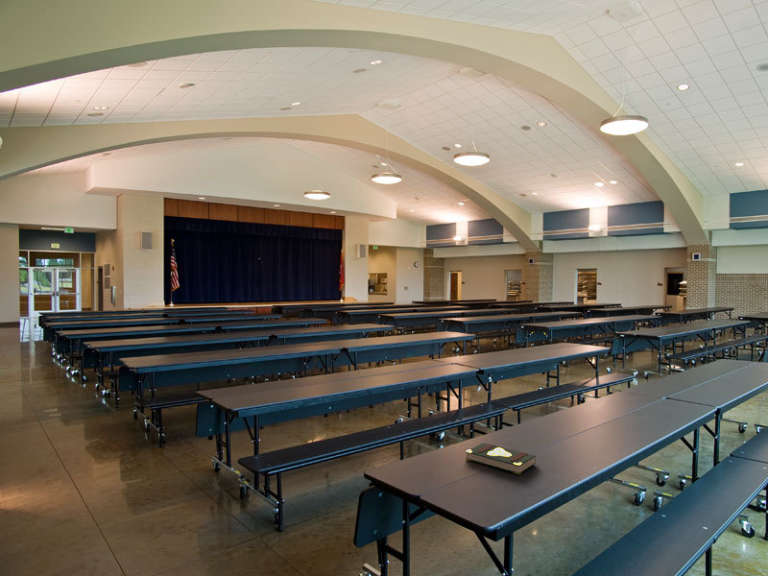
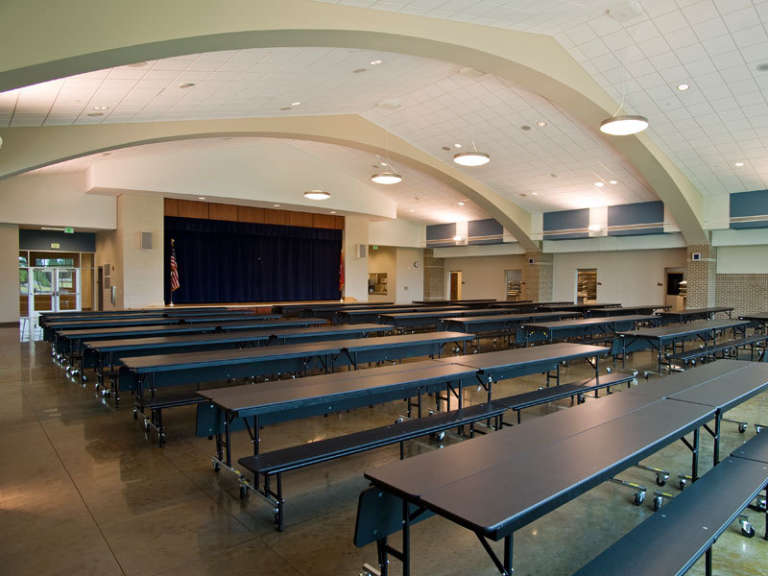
- book (500, 457)
